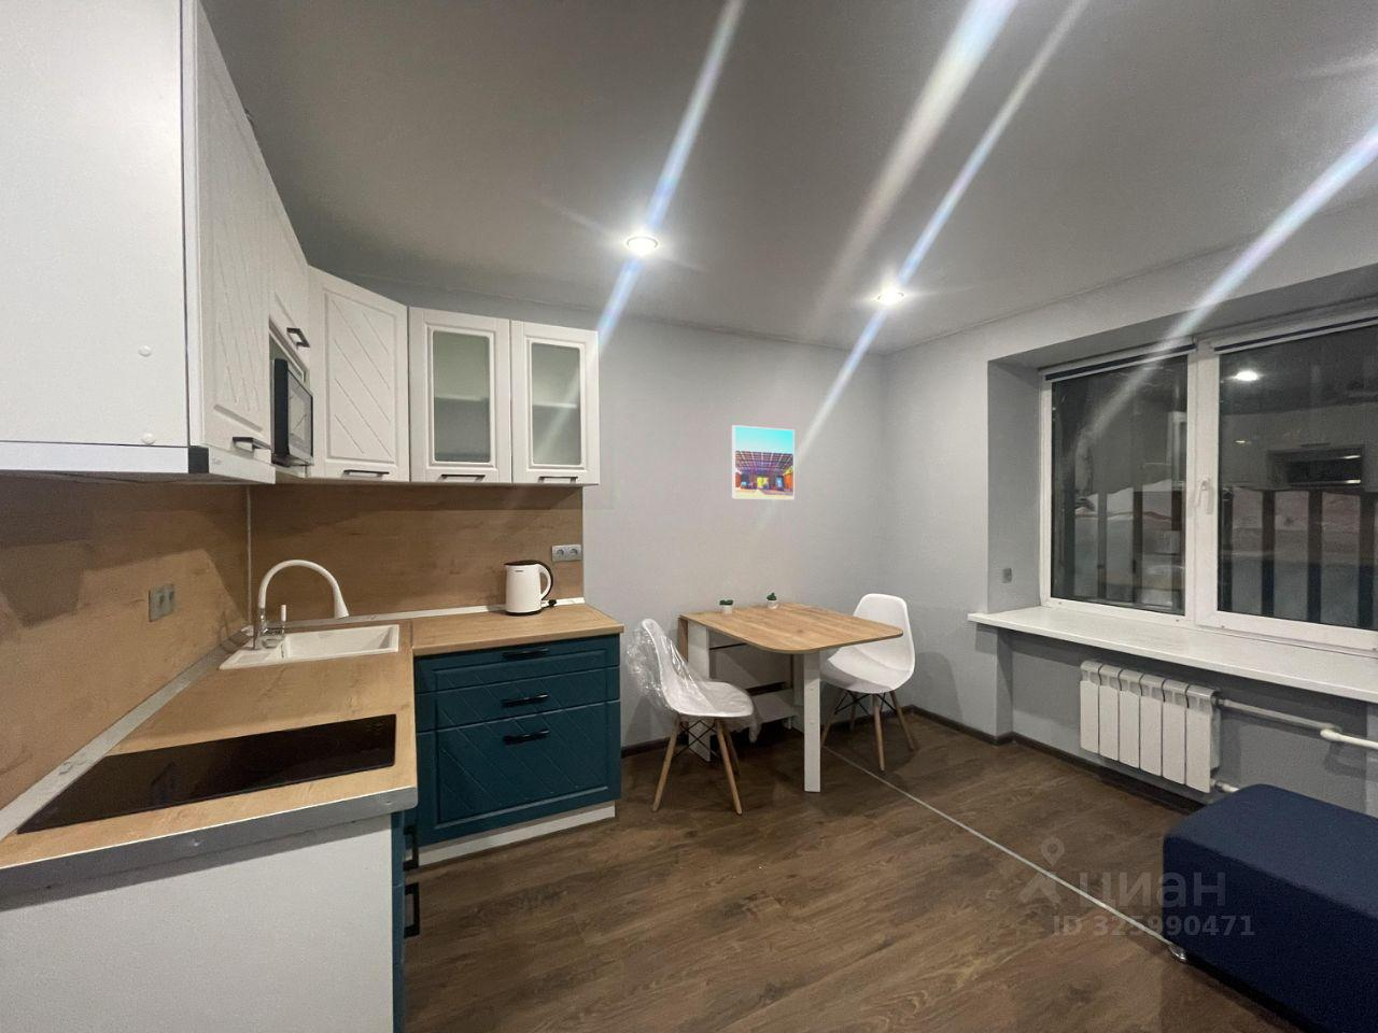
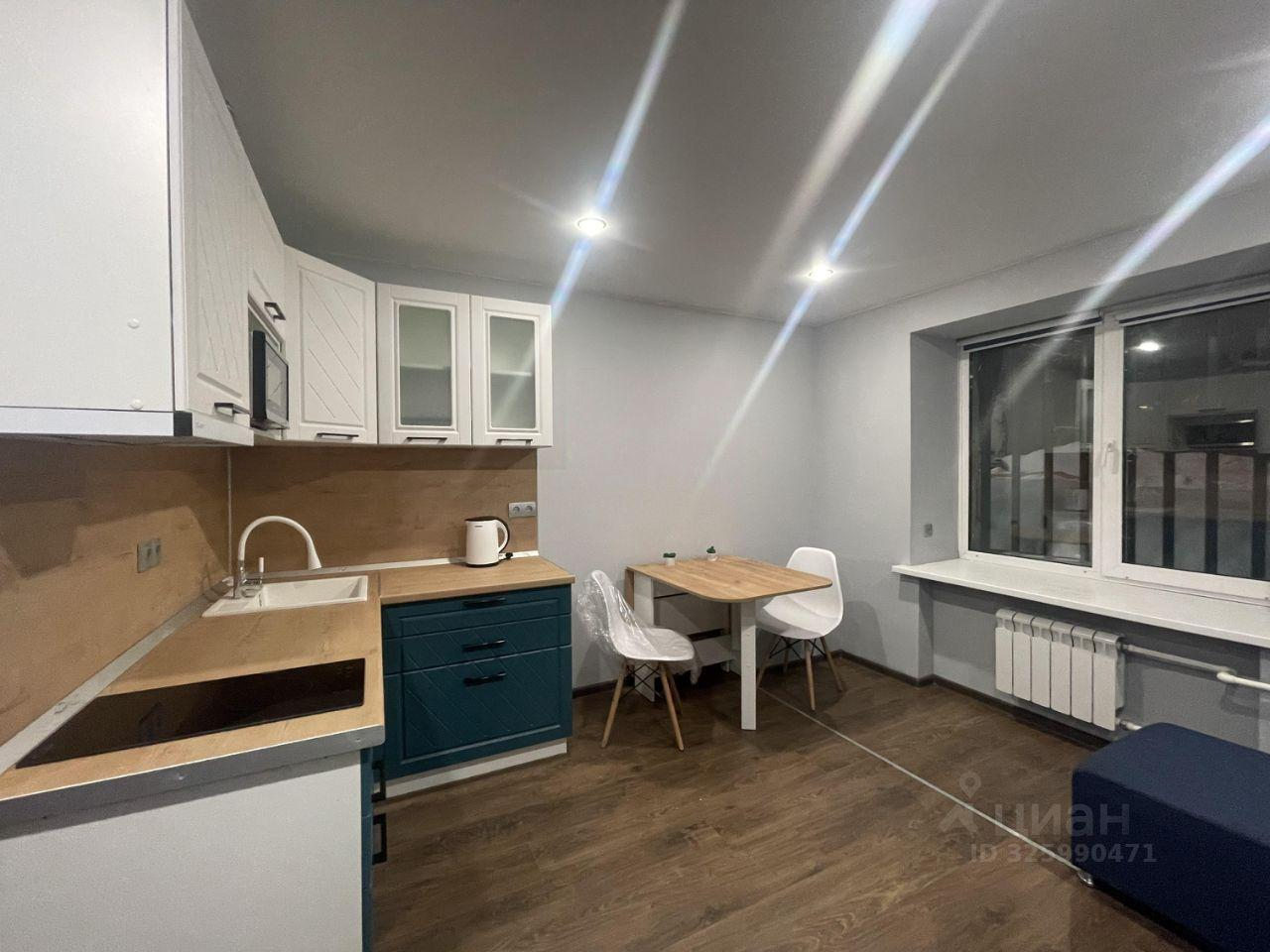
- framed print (763, 462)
